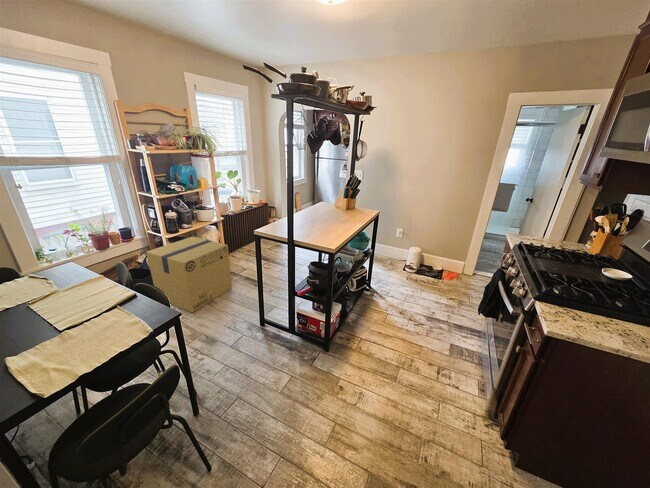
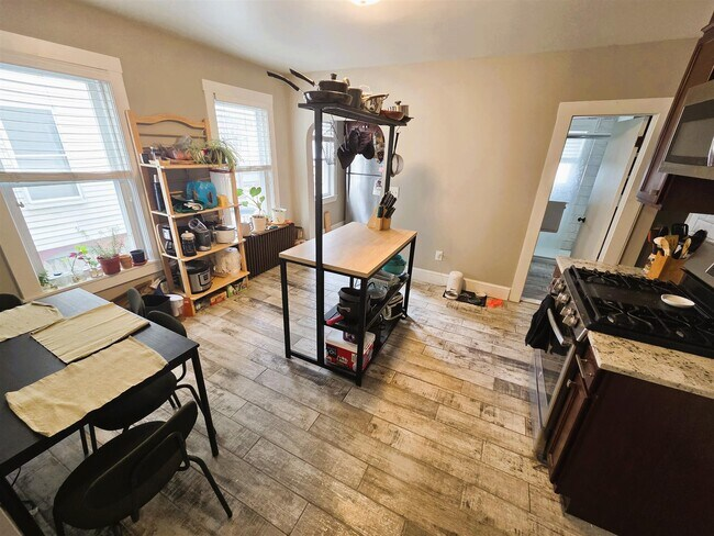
- cardboard box (192, 271)
